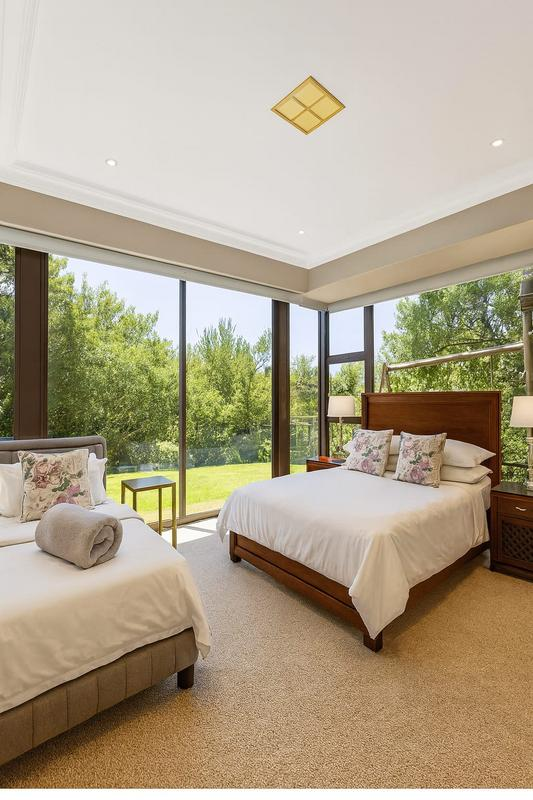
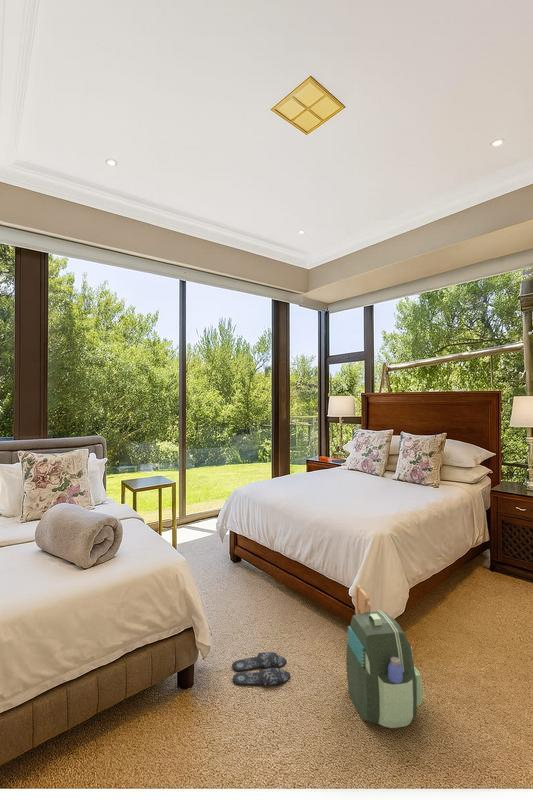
+ backpack (380, 650)
+ slippers (260, 667)
